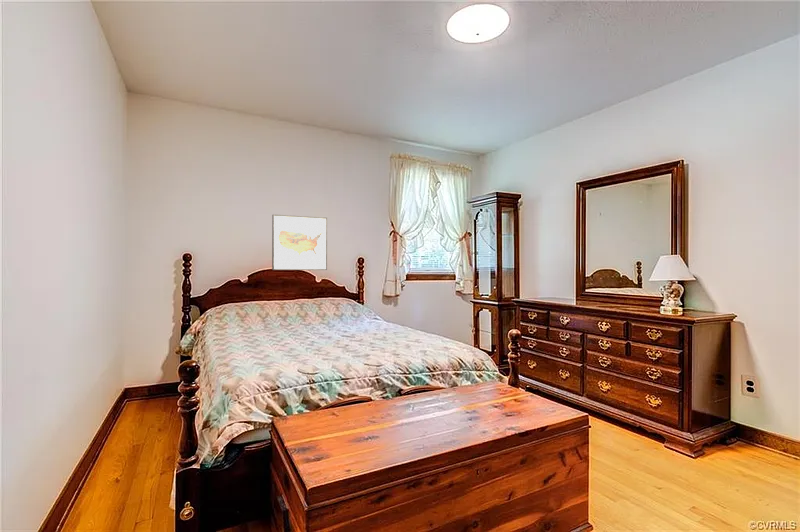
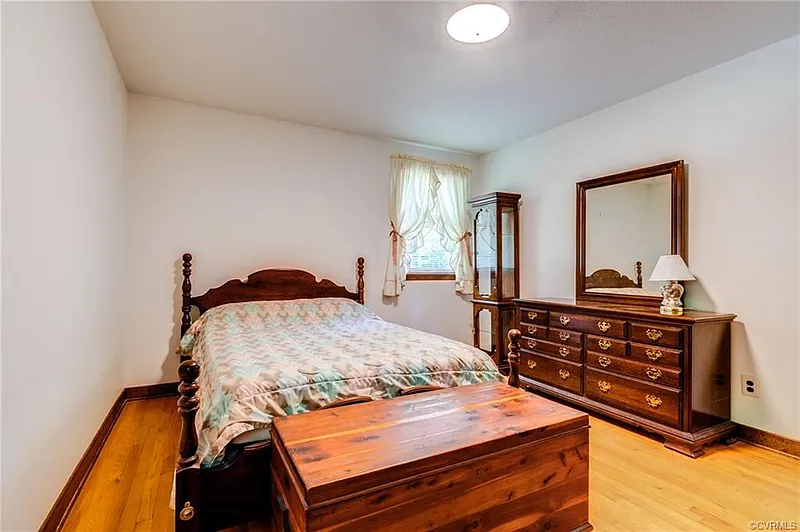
- wall art (300, 243)
